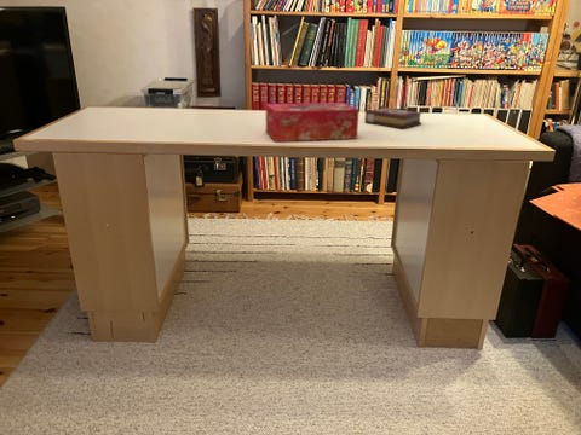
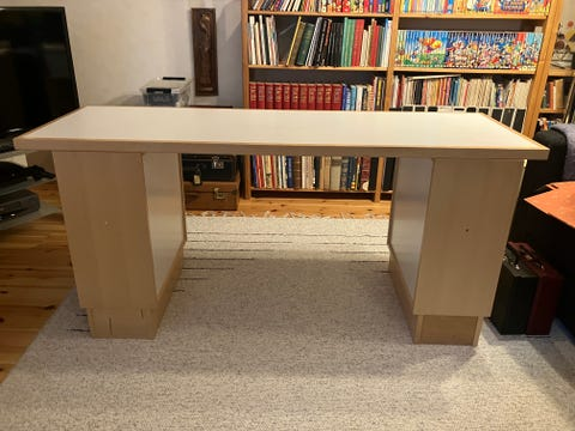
- tissue box (310, 121)
- book (393, 116)
